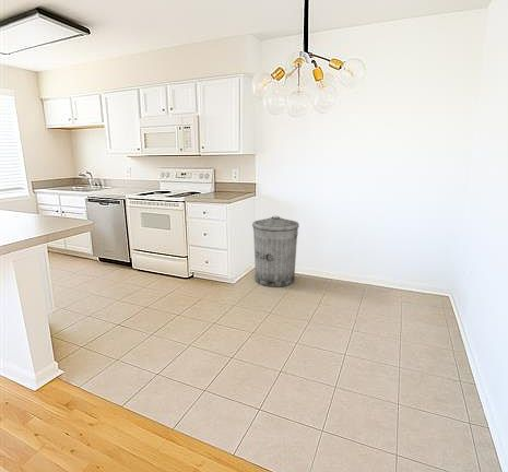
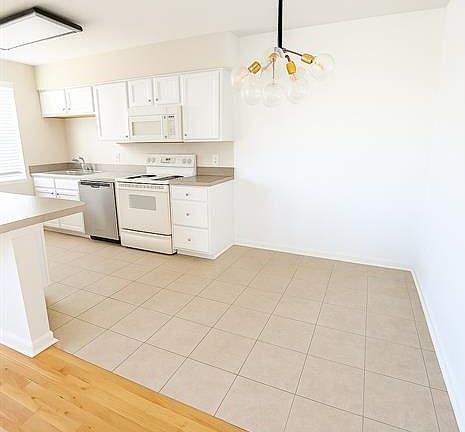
- trash can (274, 248)
